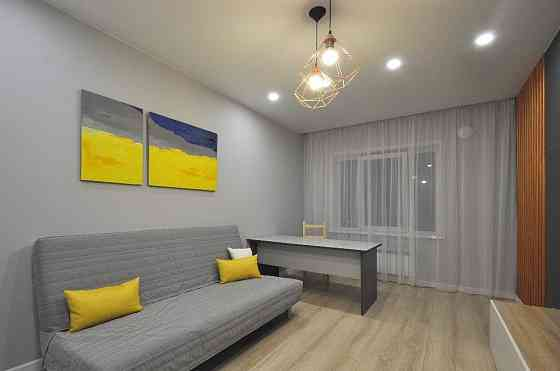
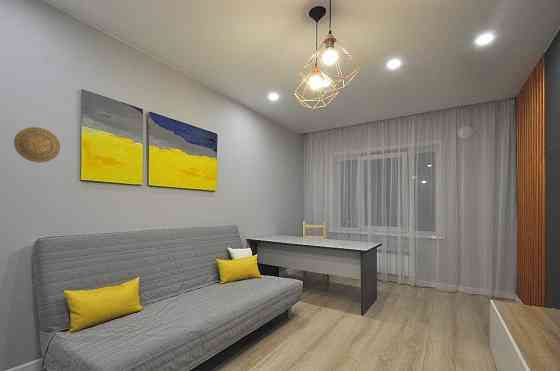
+ decorative plate (39, 144)
